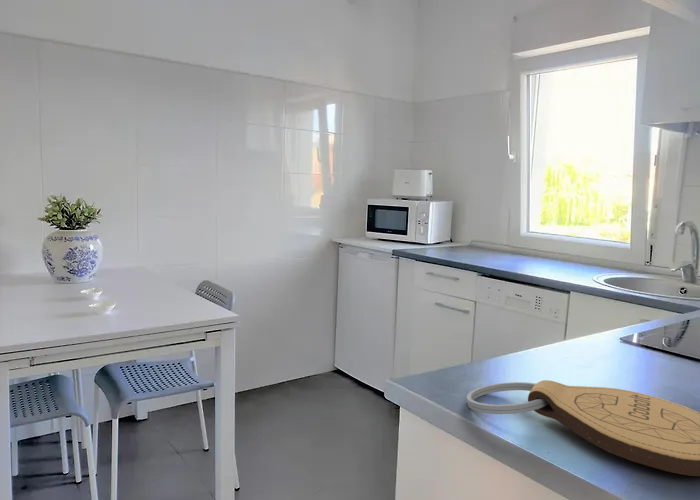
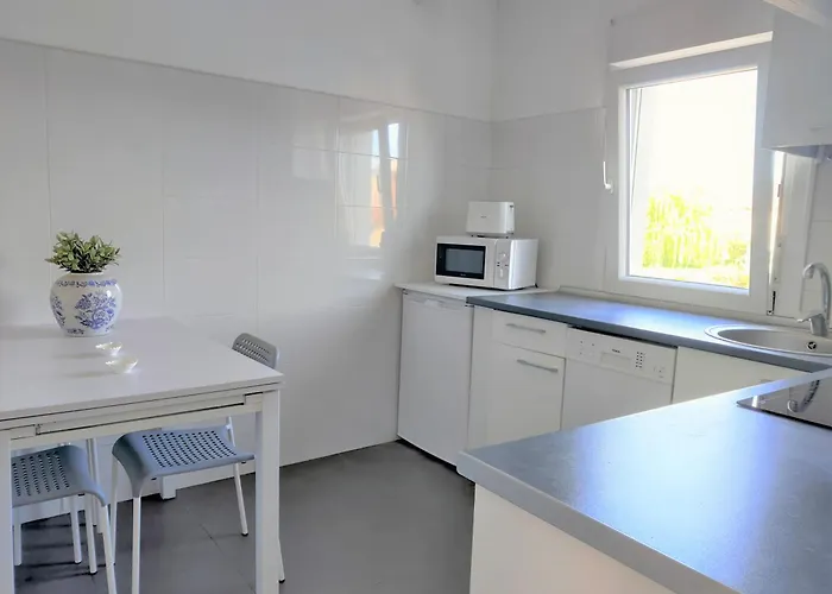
- key chain (583, 408)
